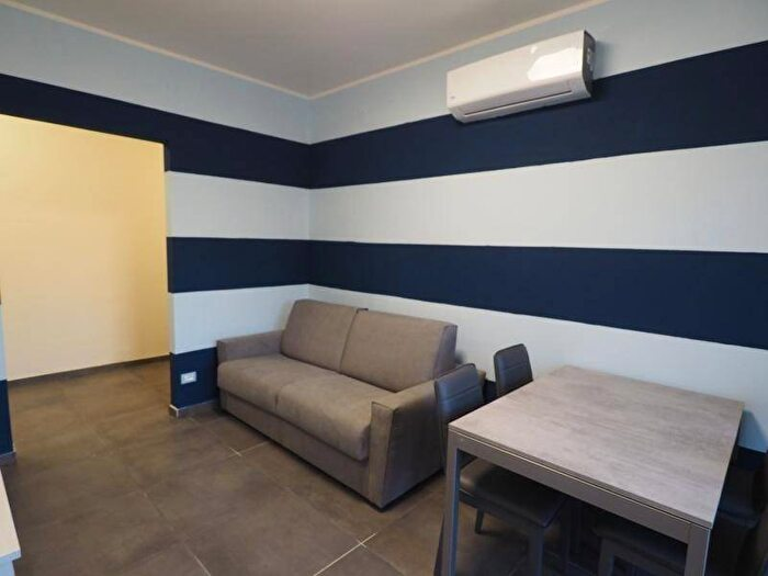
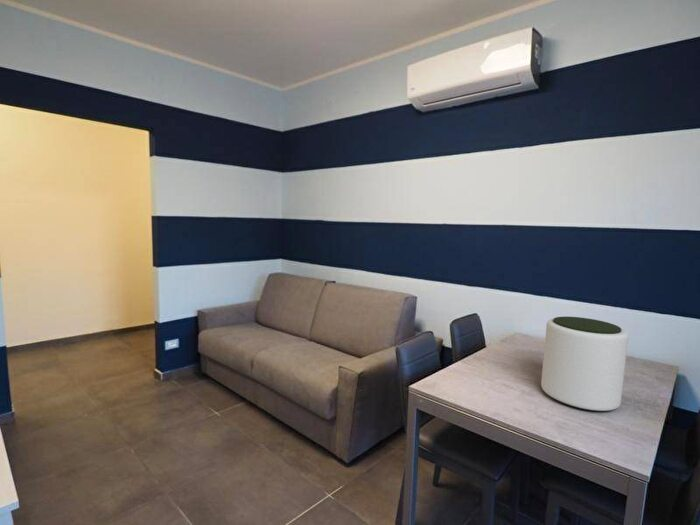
+ plant pot (582, 360)
